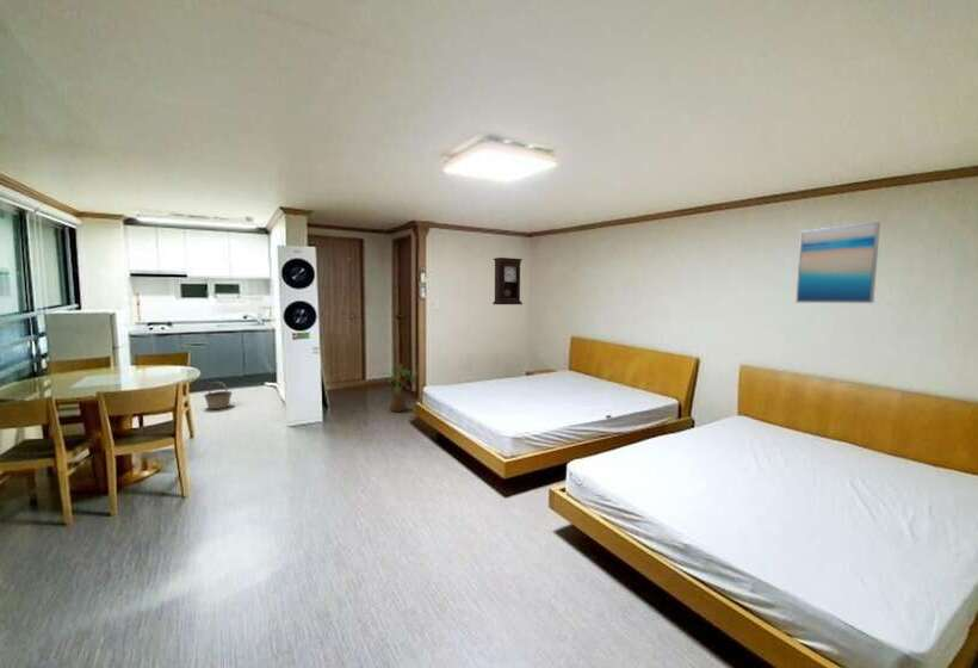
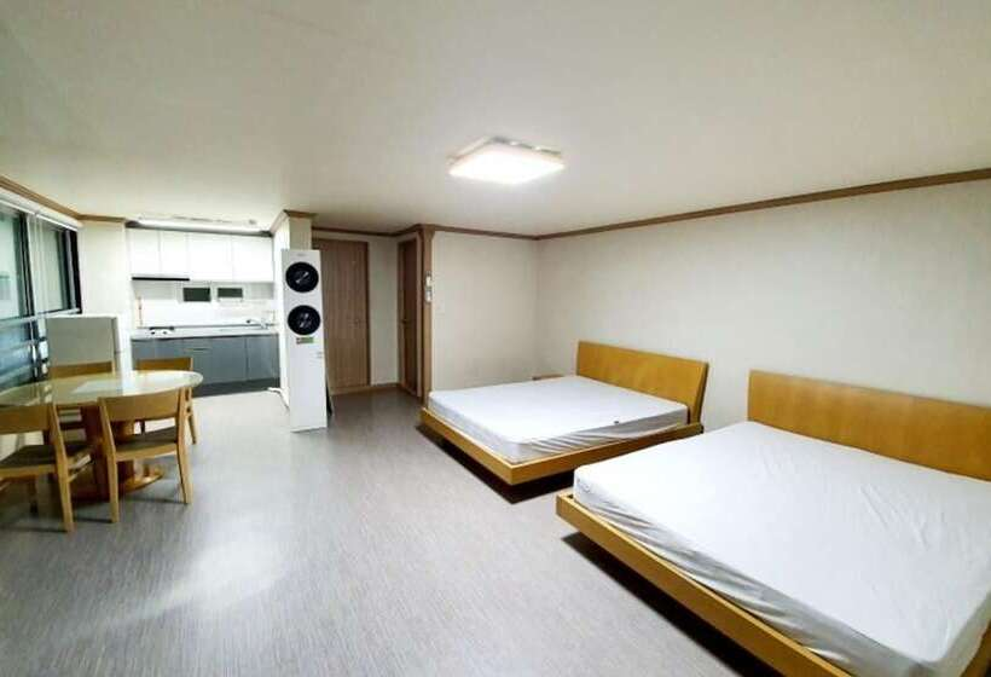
- basket (217, 395)
- pendulum clock (508, 282)
- wall art (835, 265)
- house plant (401, 386)
